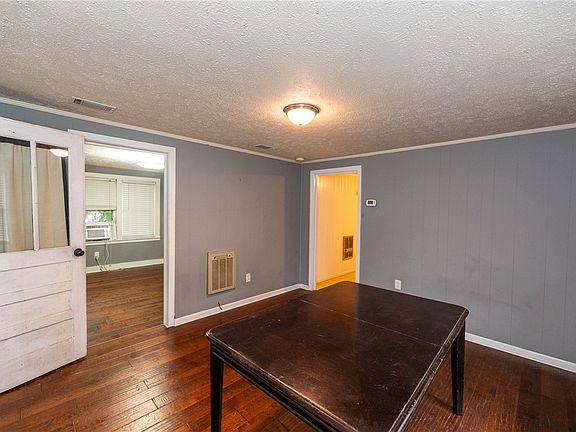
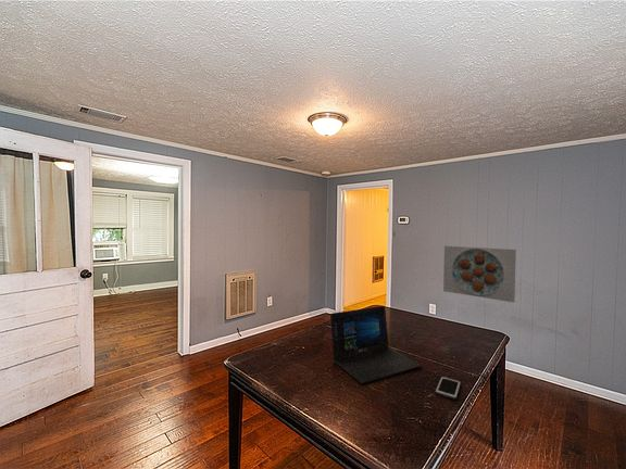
+ cell phone (448, 386)
+ laptop (374, 339)
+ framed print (476, 271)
